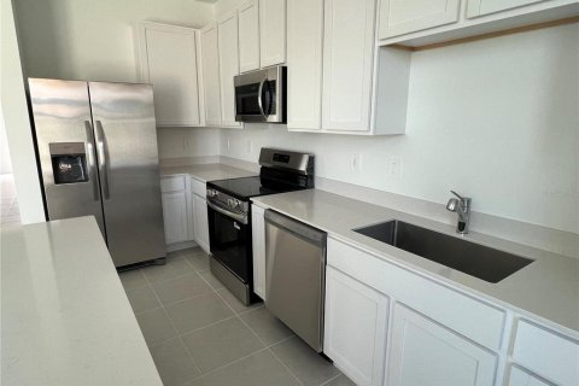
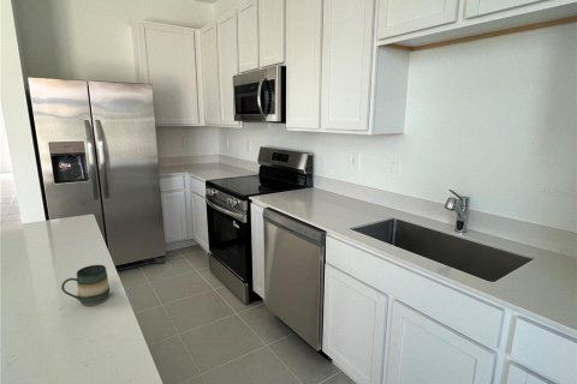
+ mug (85, 287)
